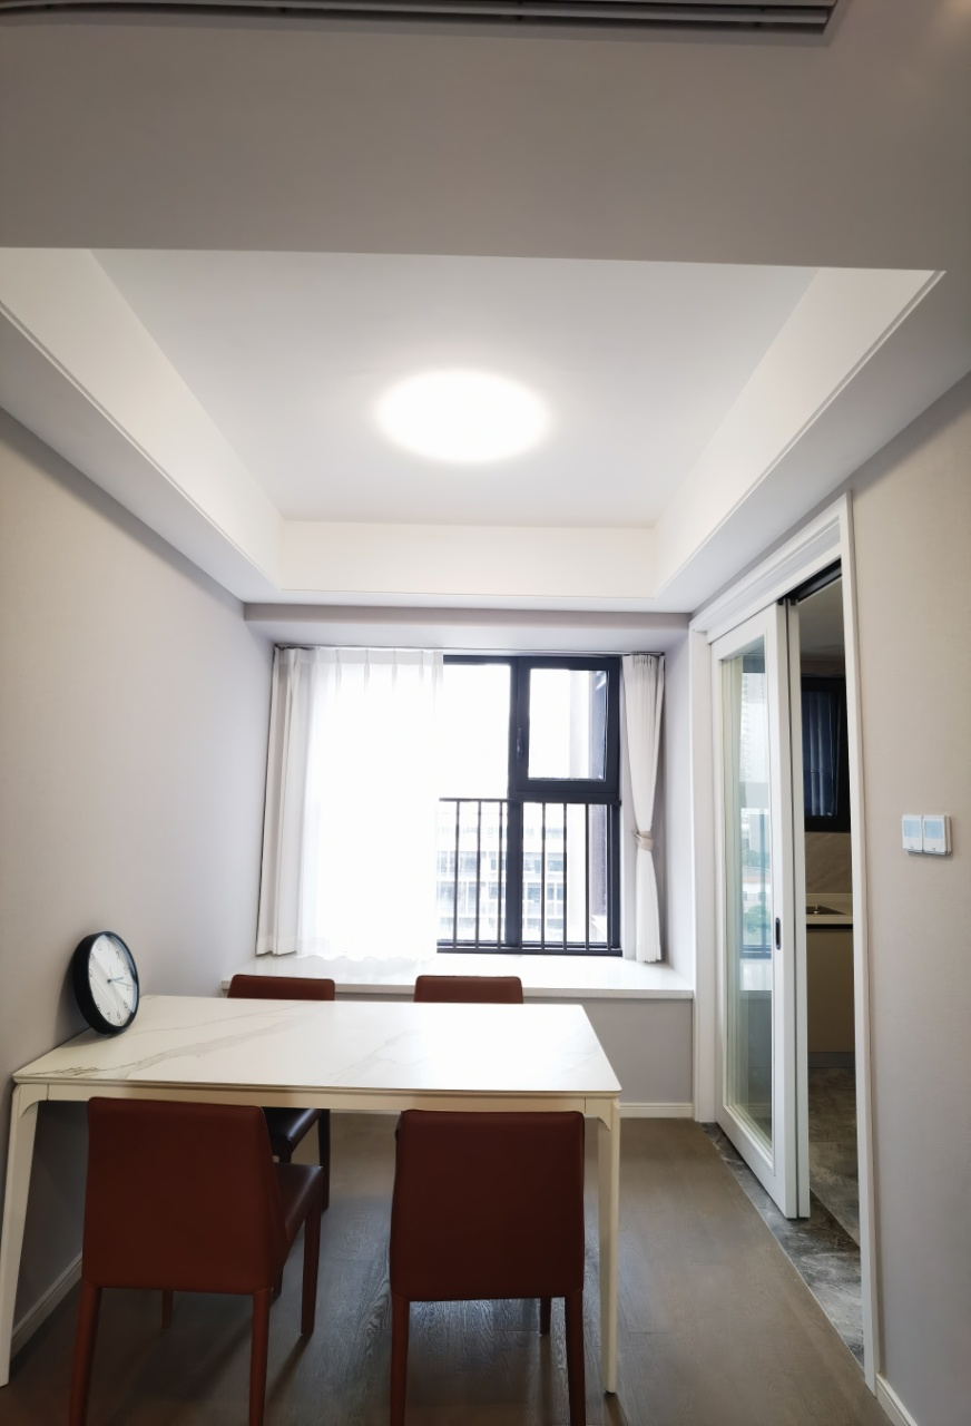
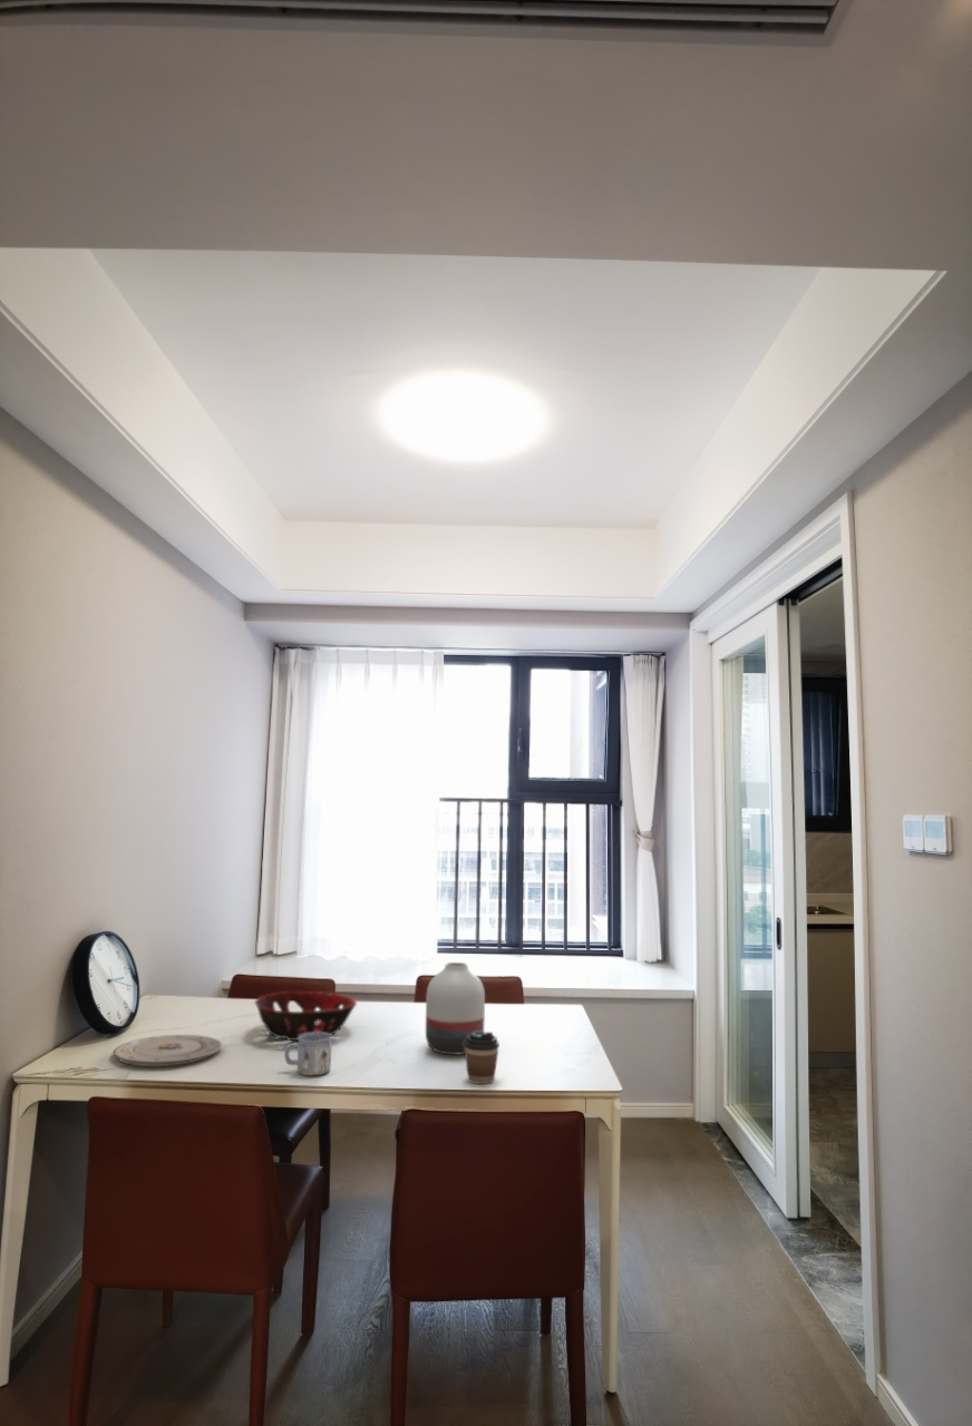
+ plate (168, 1049)
+ coffee cup (480, 1055)
+ vase (455, 1006)
+ mug (308, 1054)
+ decorative bowl (305, 1016)
